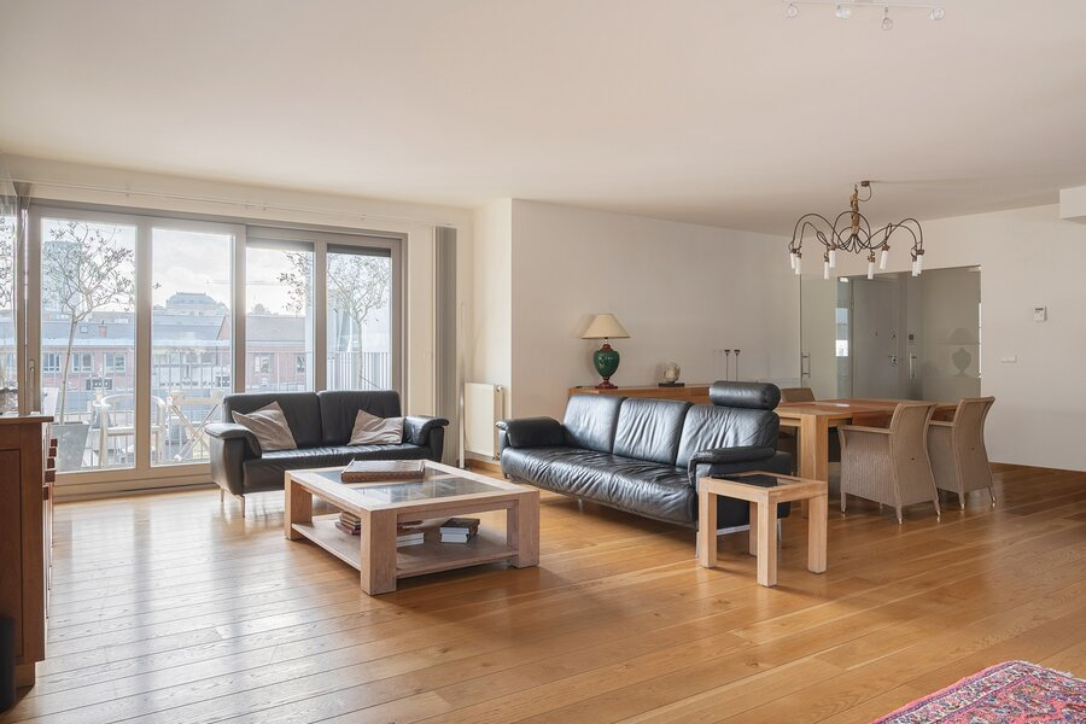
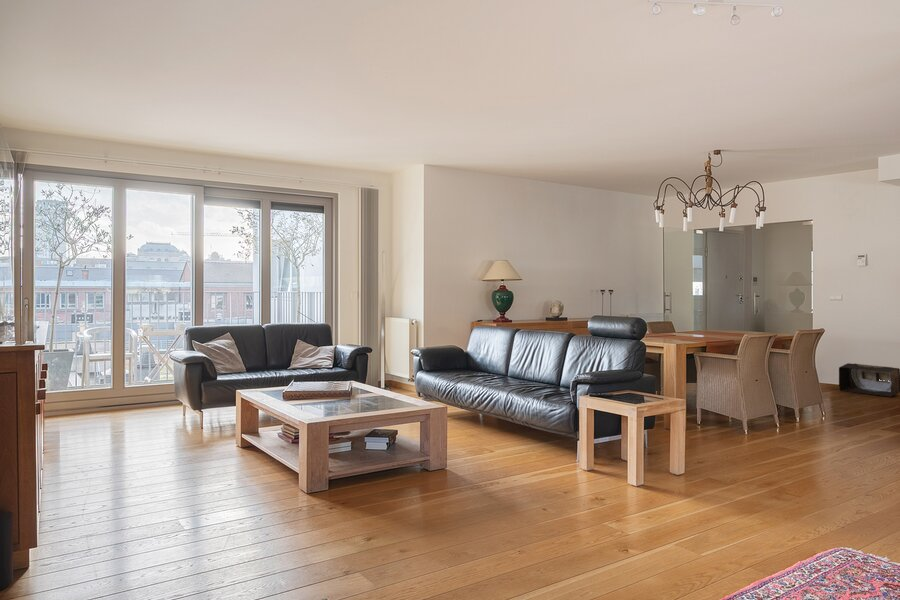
+ storage bin (870, 379)
